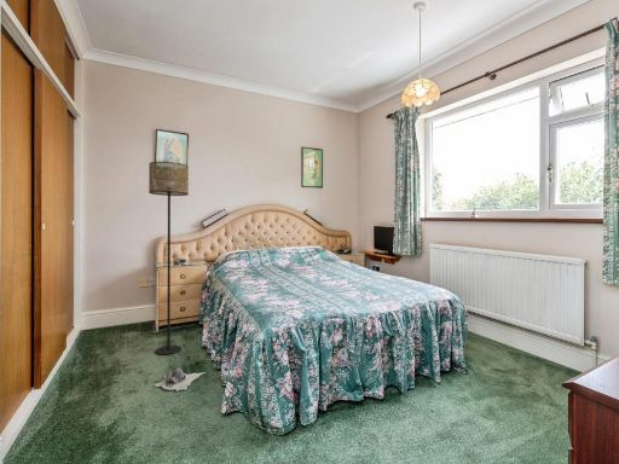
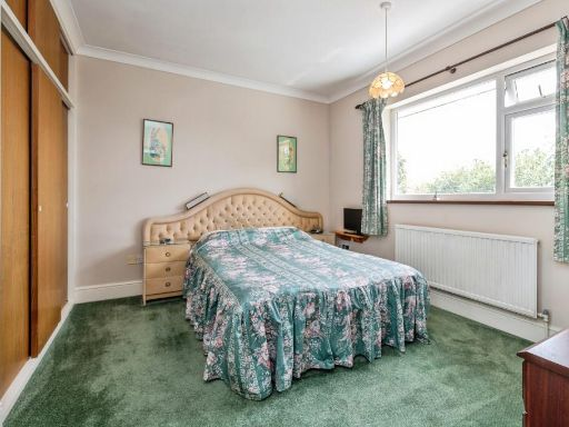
- slippers (178, 373)
- floor lamp (168, 257)
